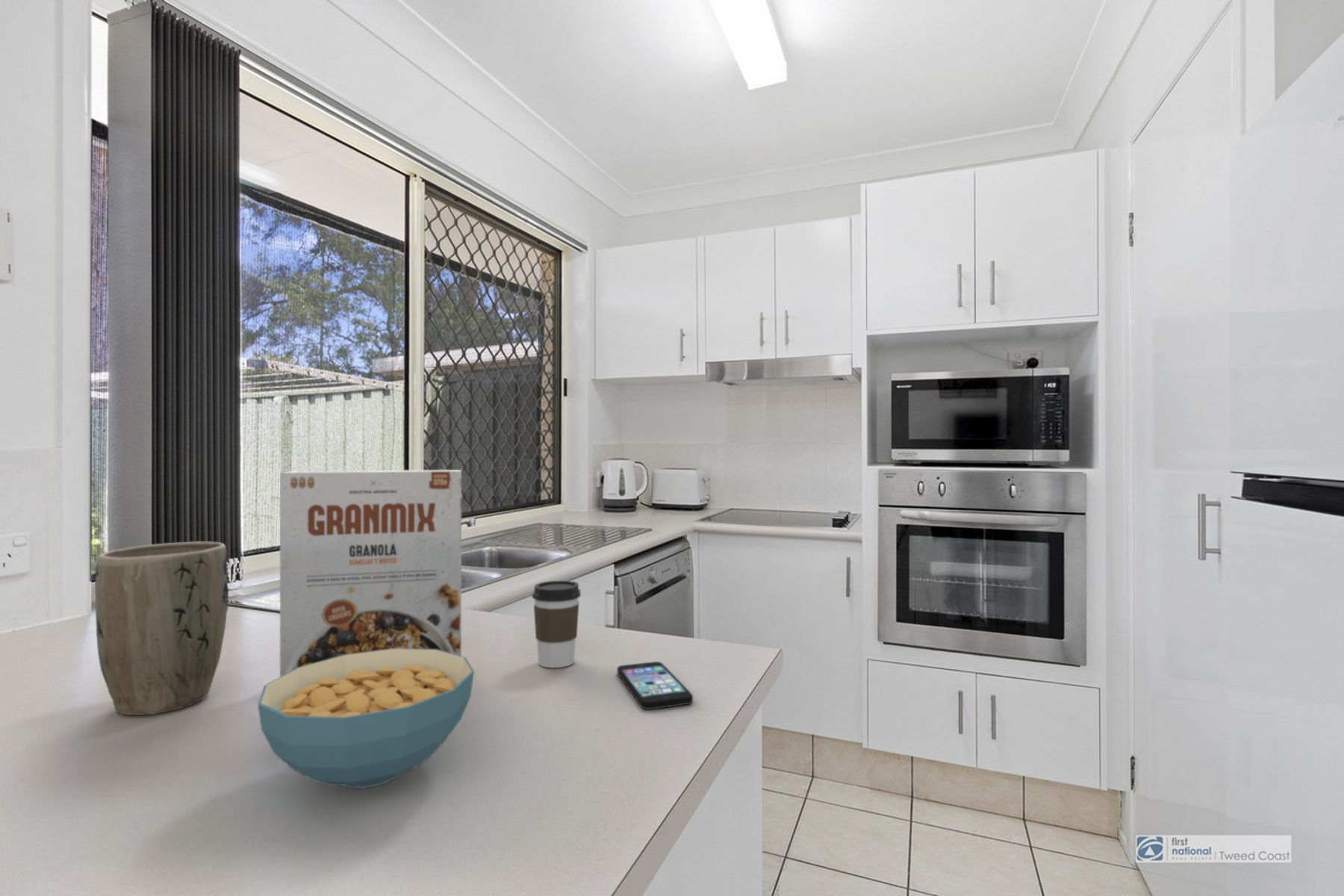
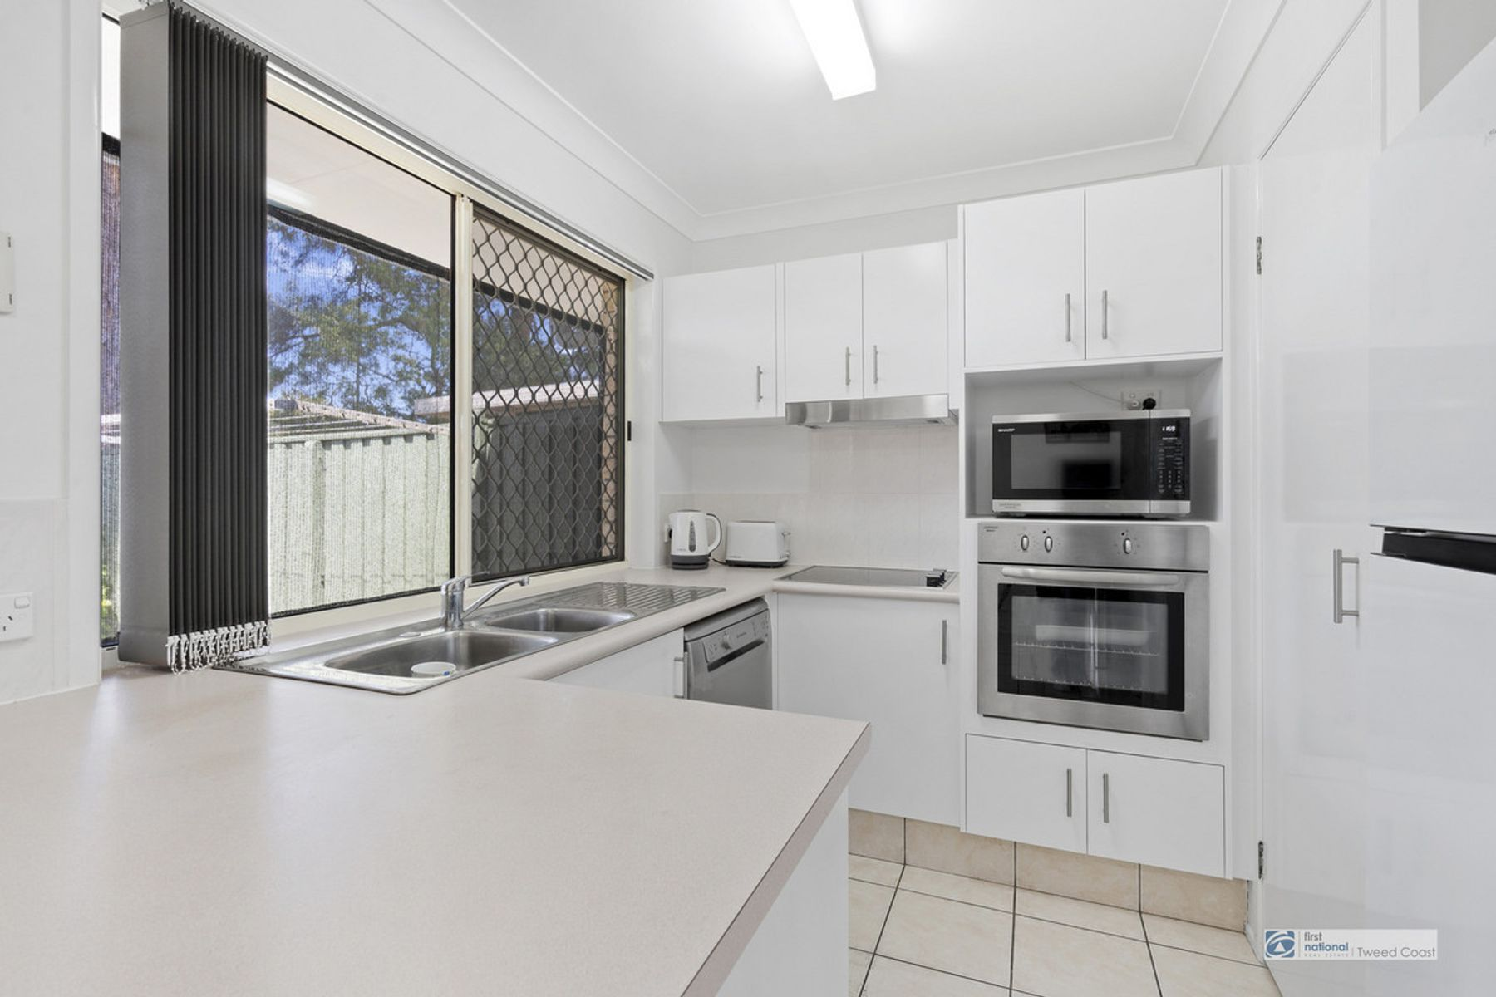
- smartphone (653, 683)
- coffee cup (556, 623)
- plant pot (165, 624)
- cereal bowl (372, 725)
- cereal box (376, 577)
